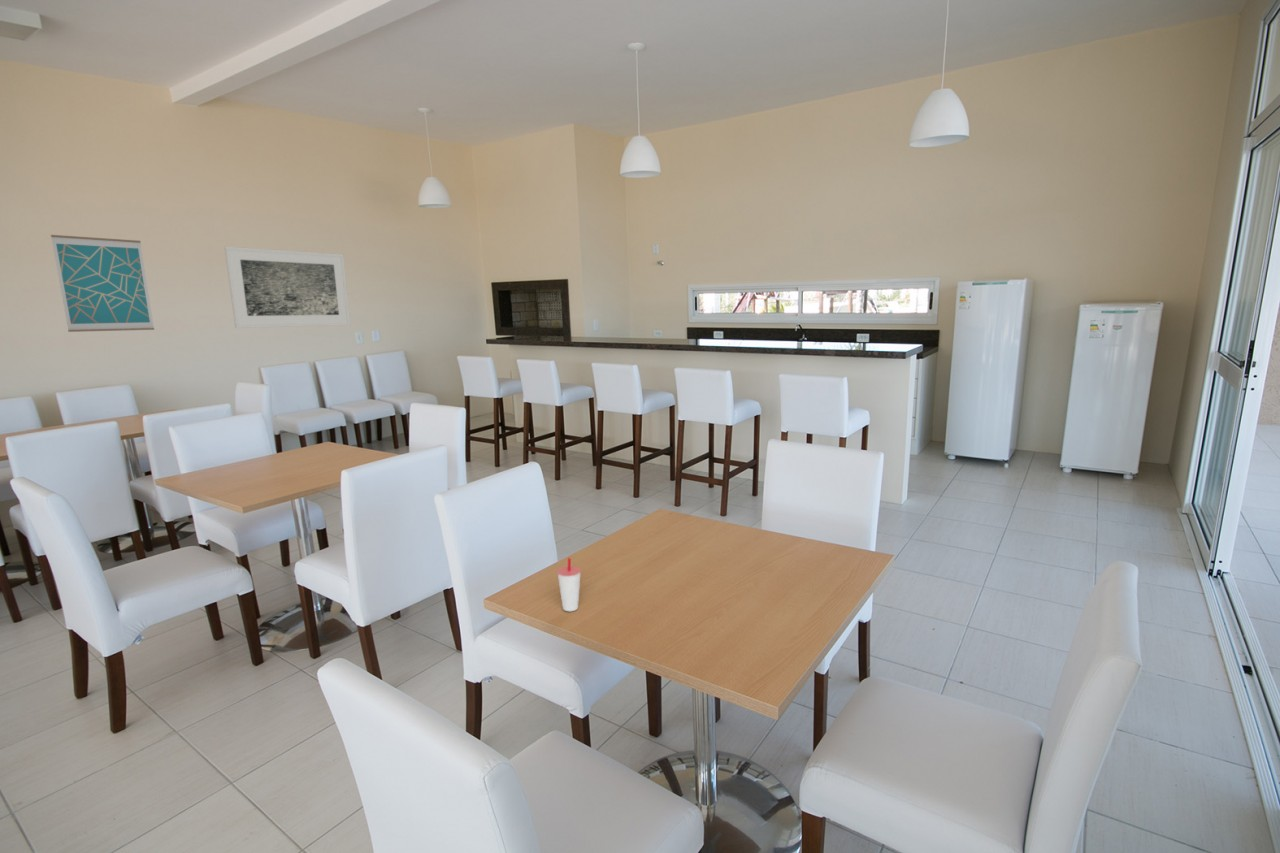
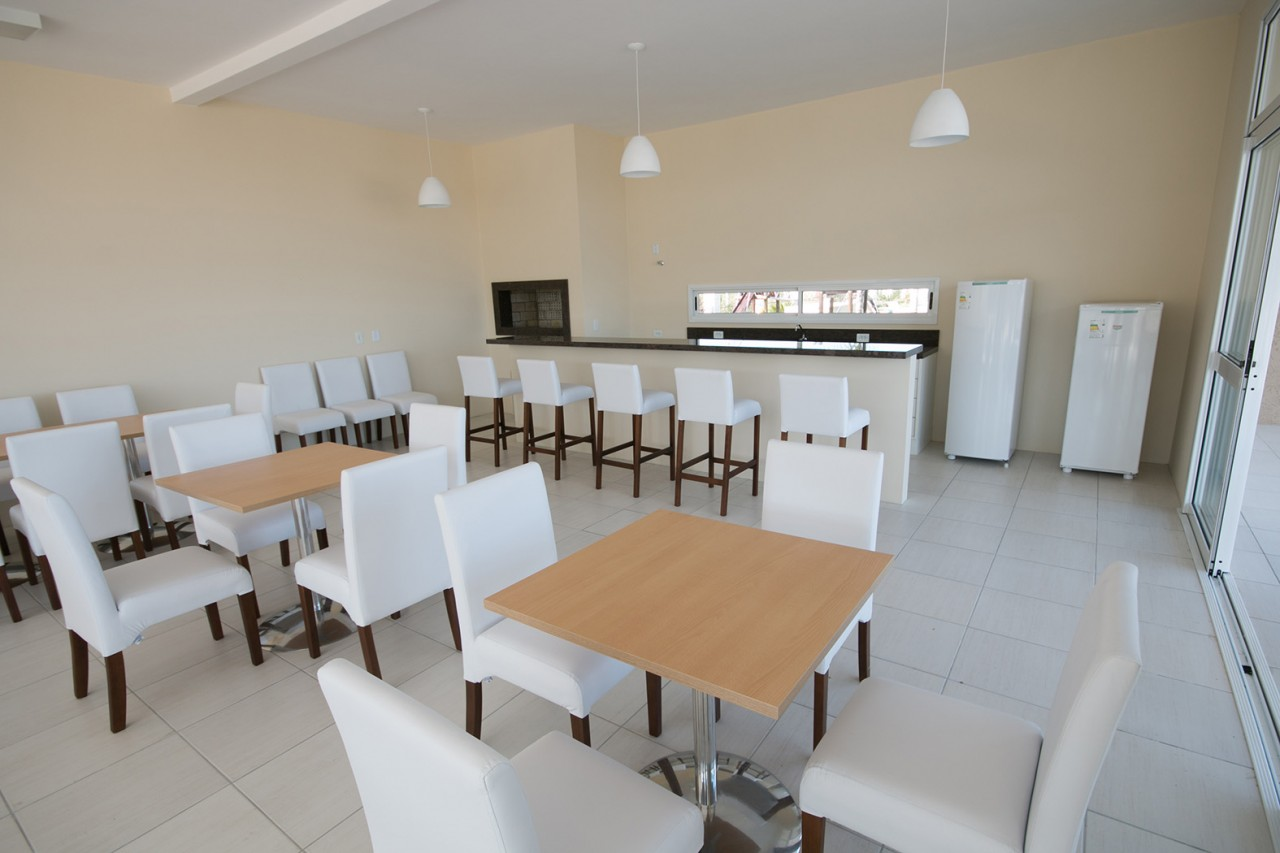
- wall art (105, 284)
- cup (569, 583)
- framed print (292, 289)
